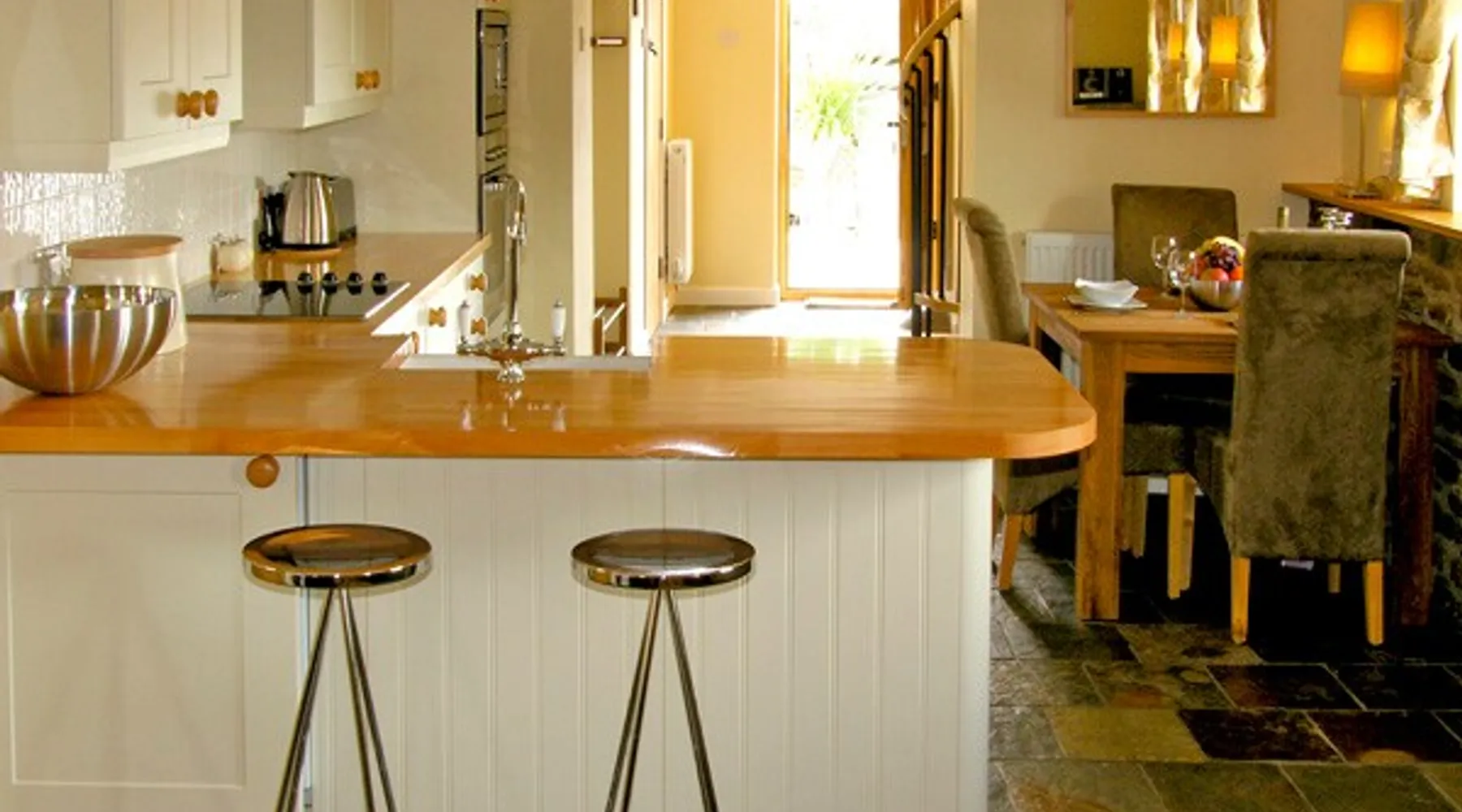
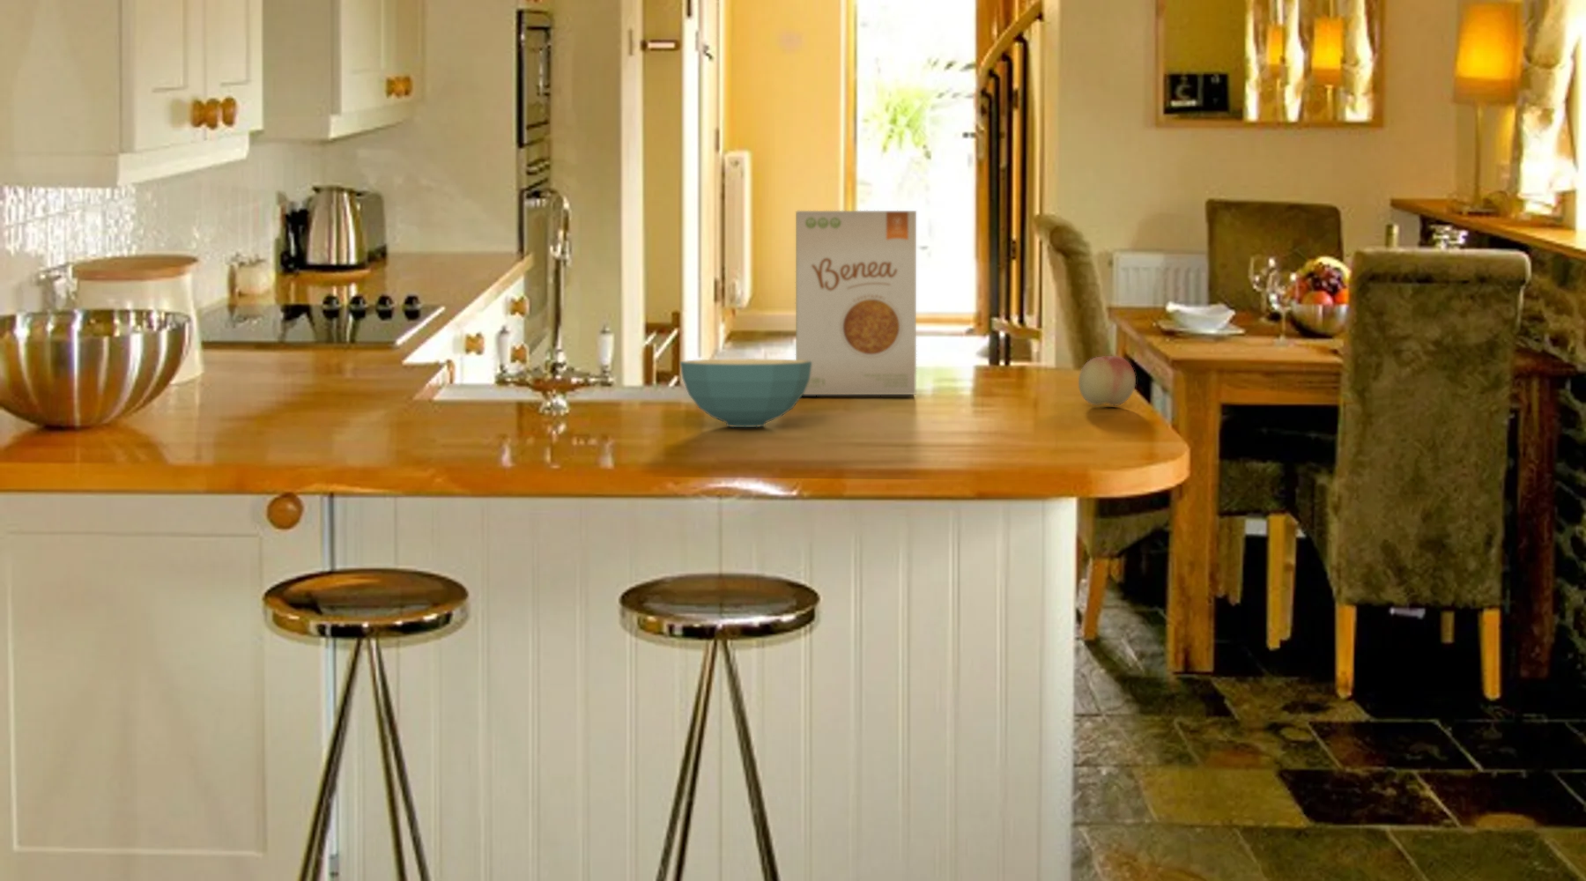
+ cereal bowl (745, 393)
+ fruit (1107, 381)
+ food box (855, 303)
